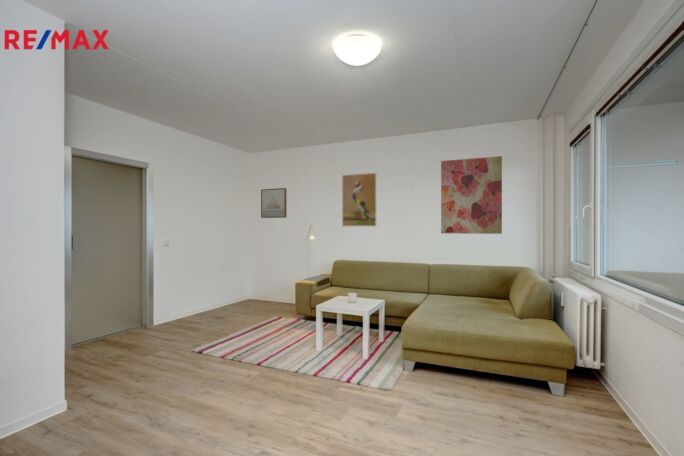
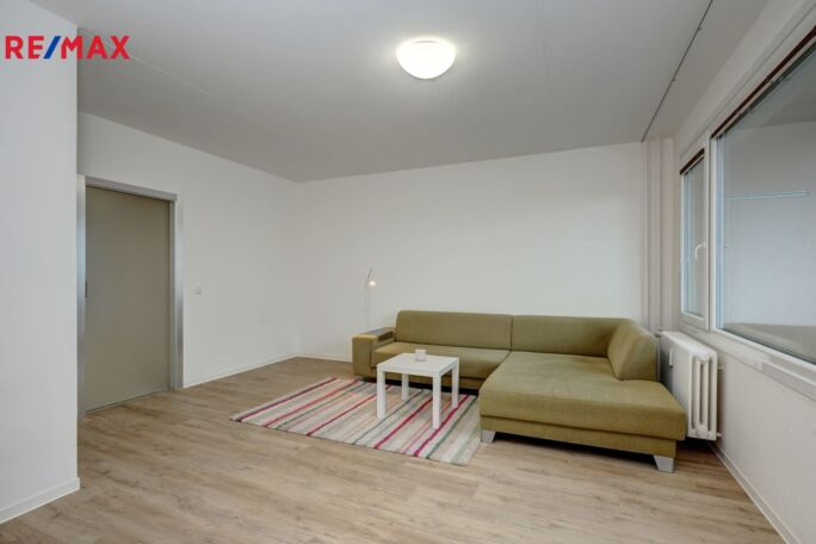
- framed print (359, 200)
- wall art (273, 203)
- wall art (470, 196)
